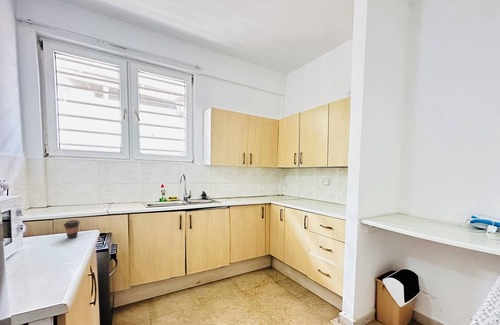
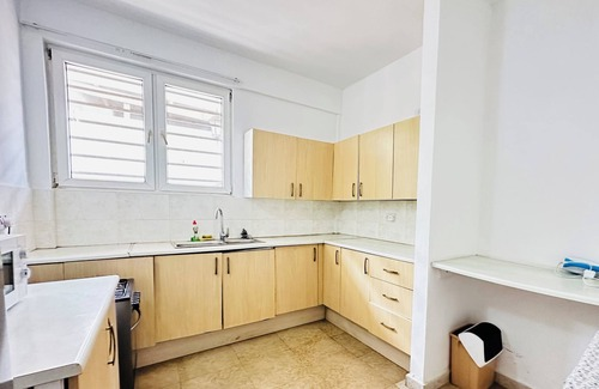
- coffee cup (72, 229)
